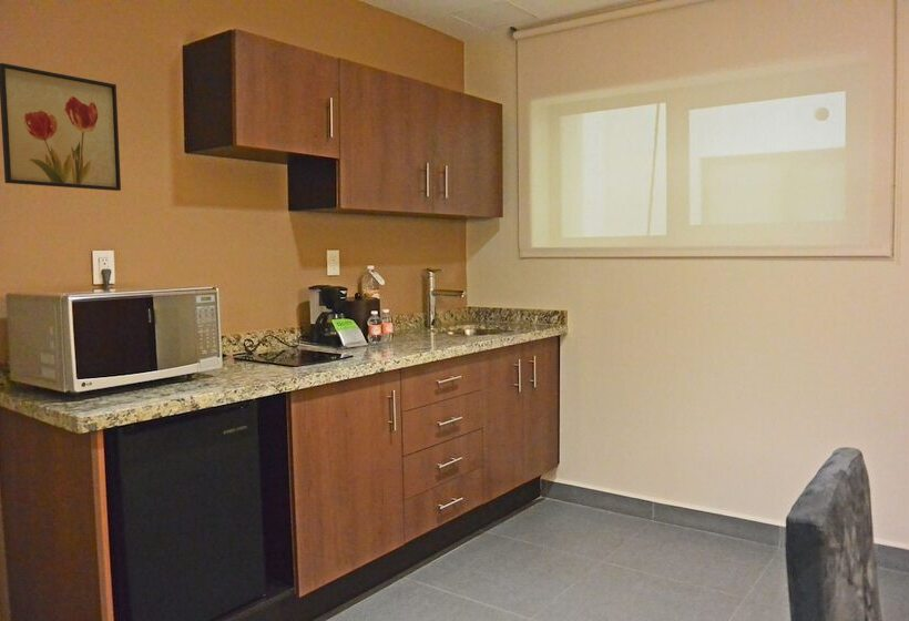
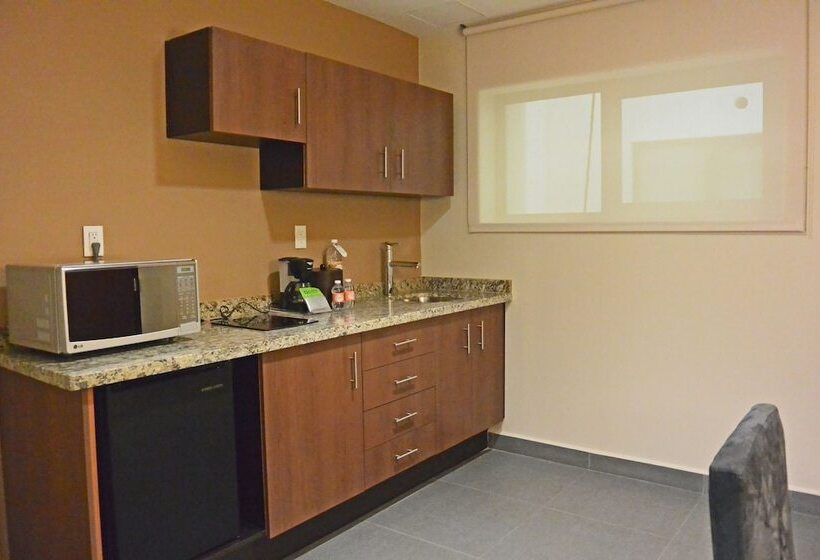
- wall art (62, 131)
